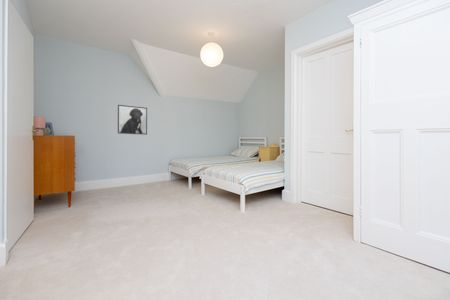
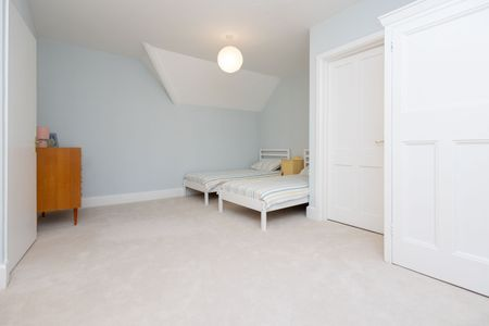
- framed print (132, 120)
